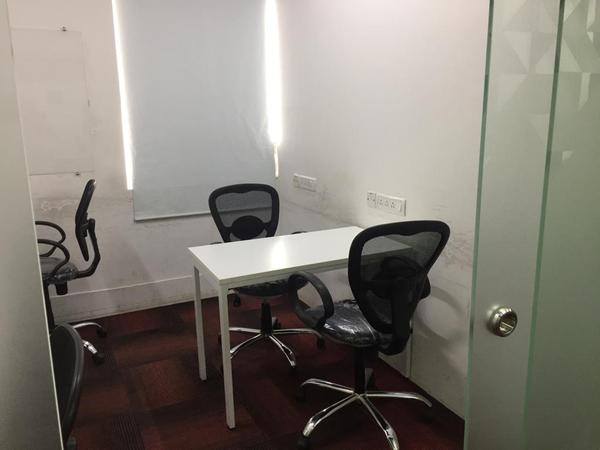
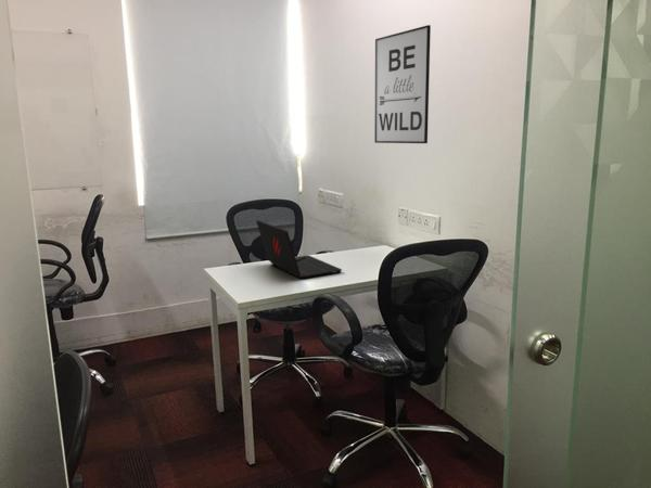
+ wall art (399, 89)
+ laptop (292, 248)
